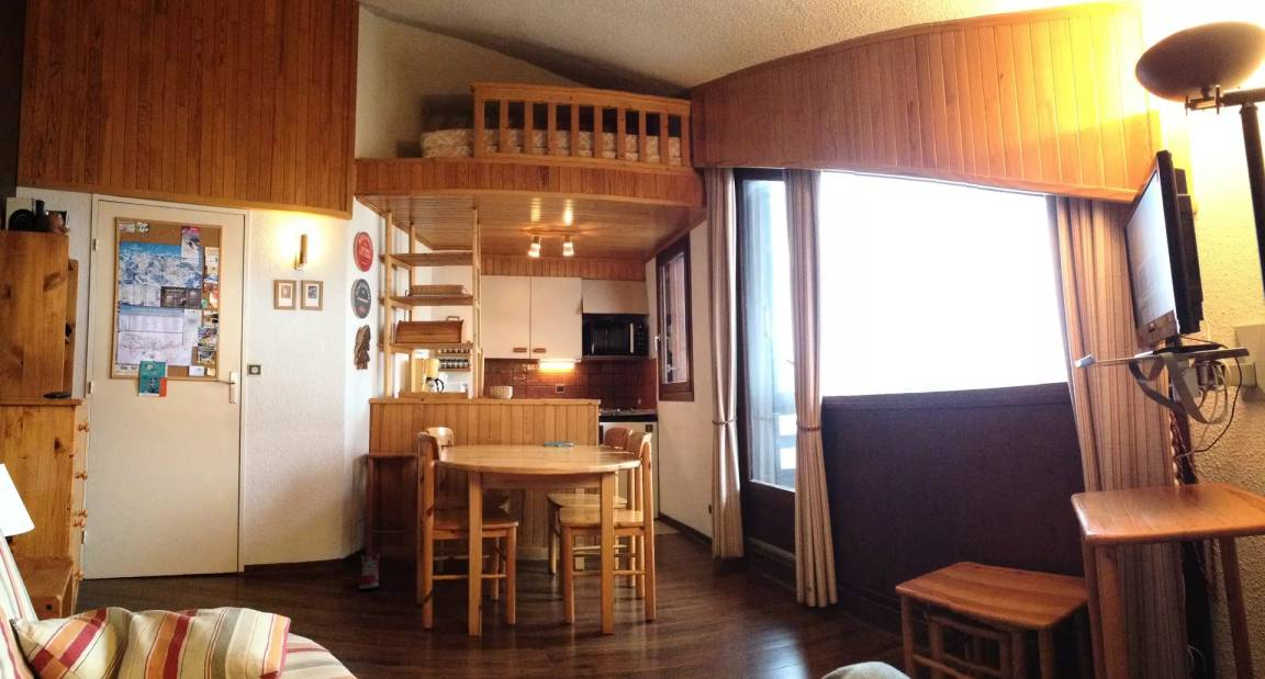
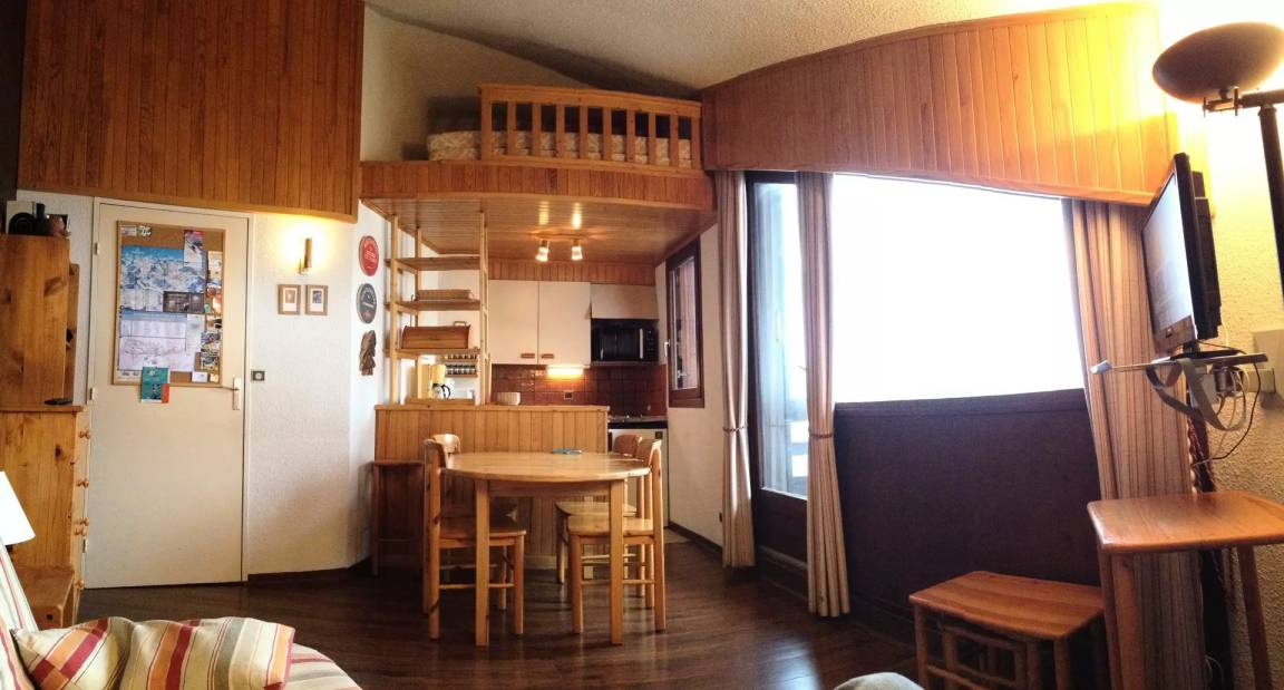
- sneaker (369, 569)
